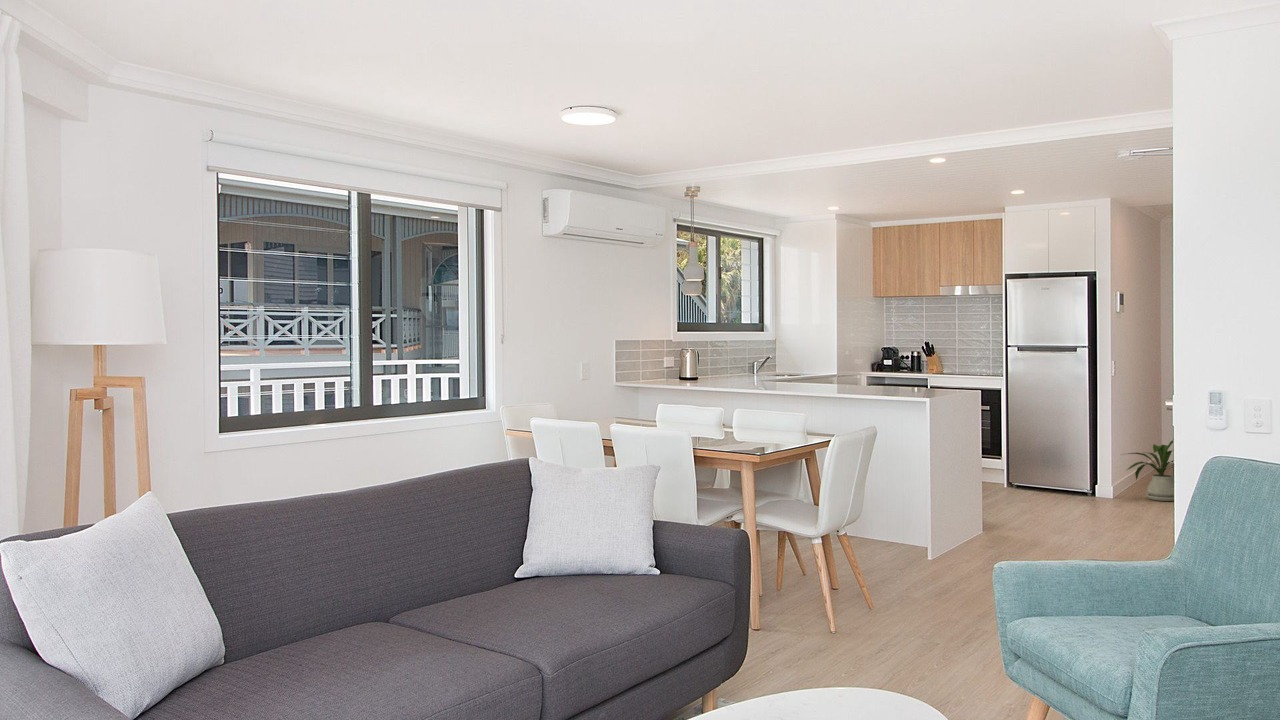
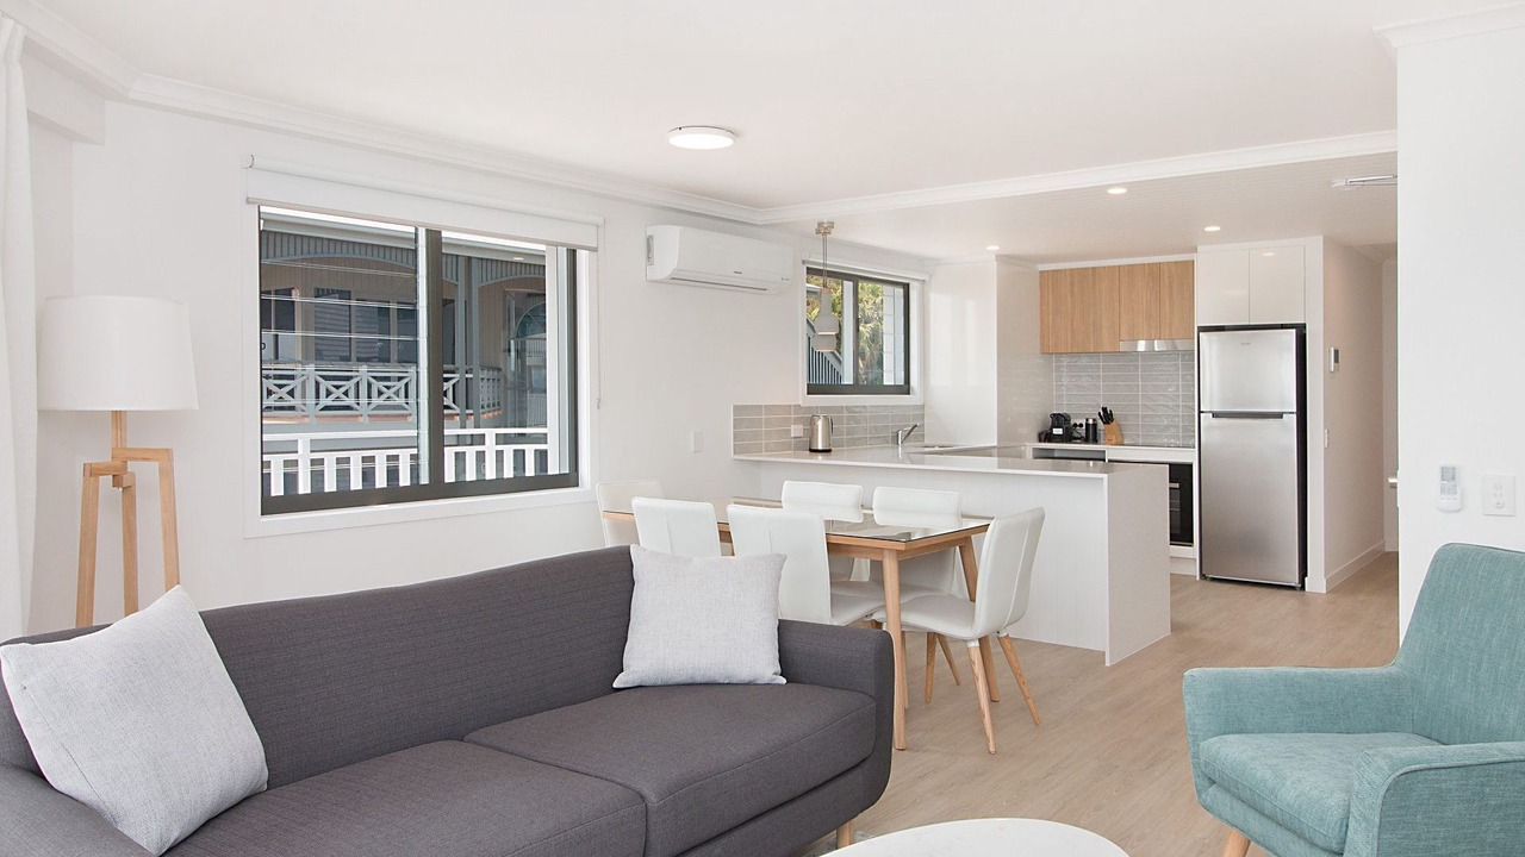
- house plant (1156, 466)
